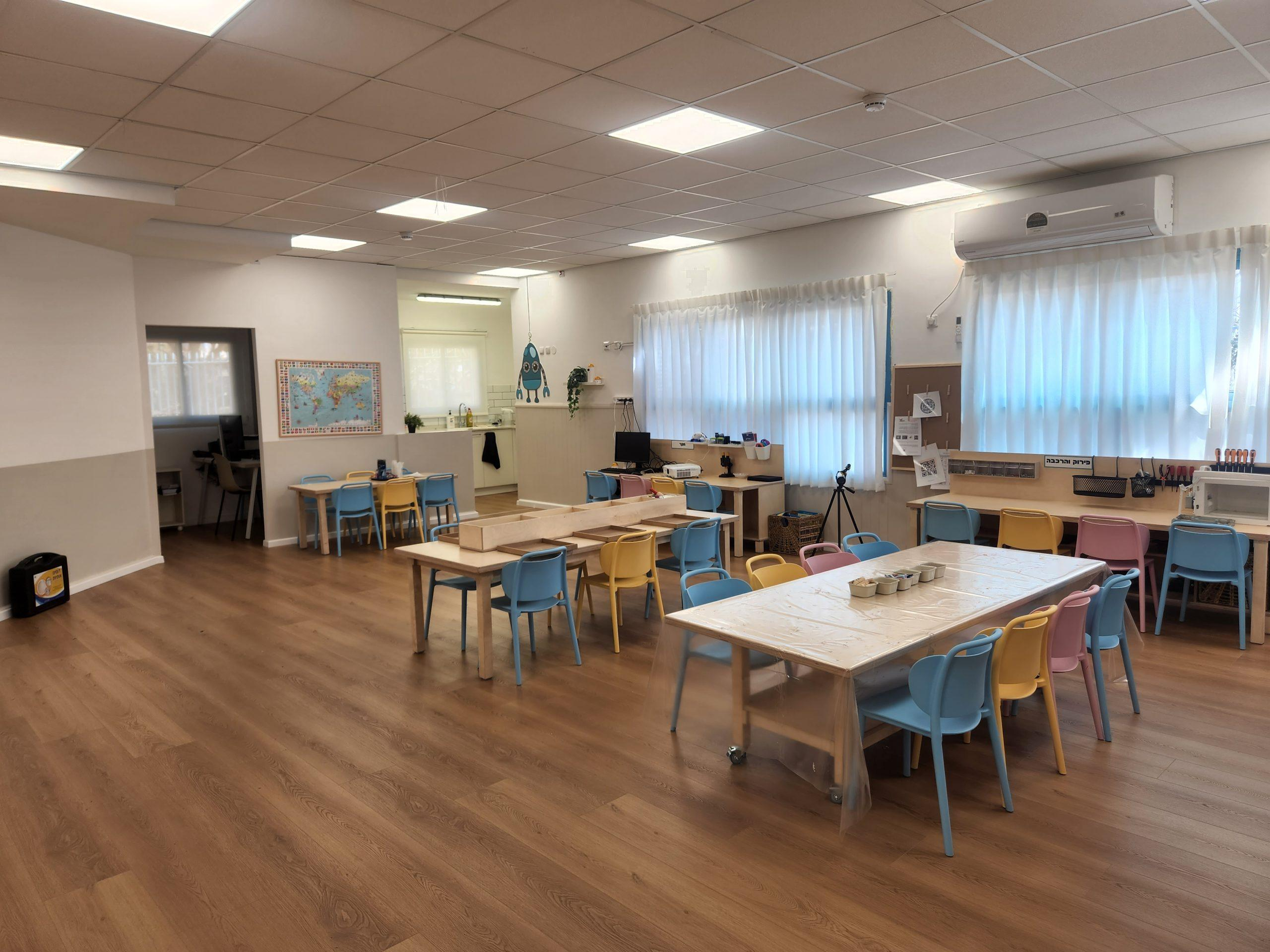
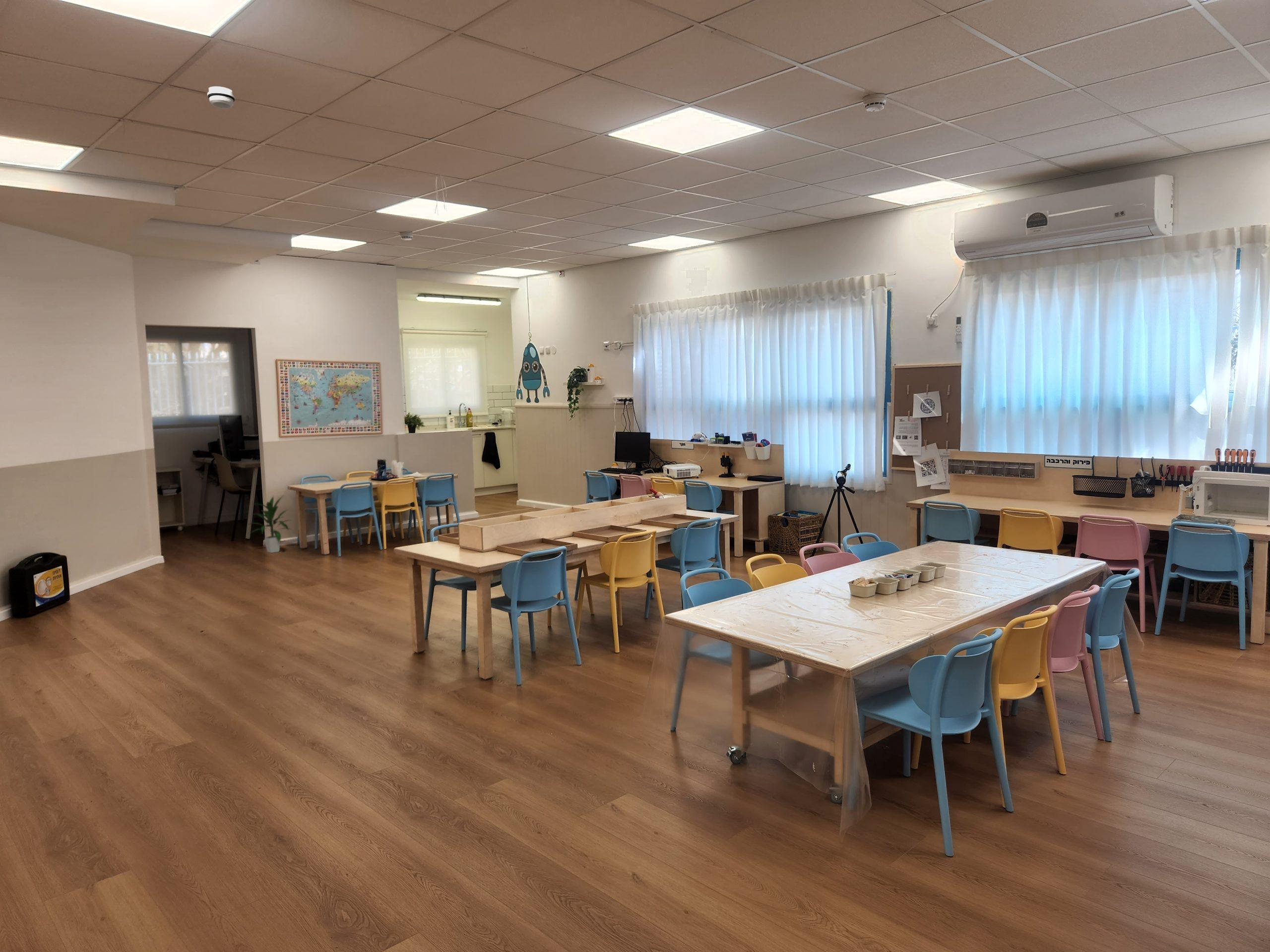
+ indoor plant (271, 524)
+ smoke detector (221, 98)
